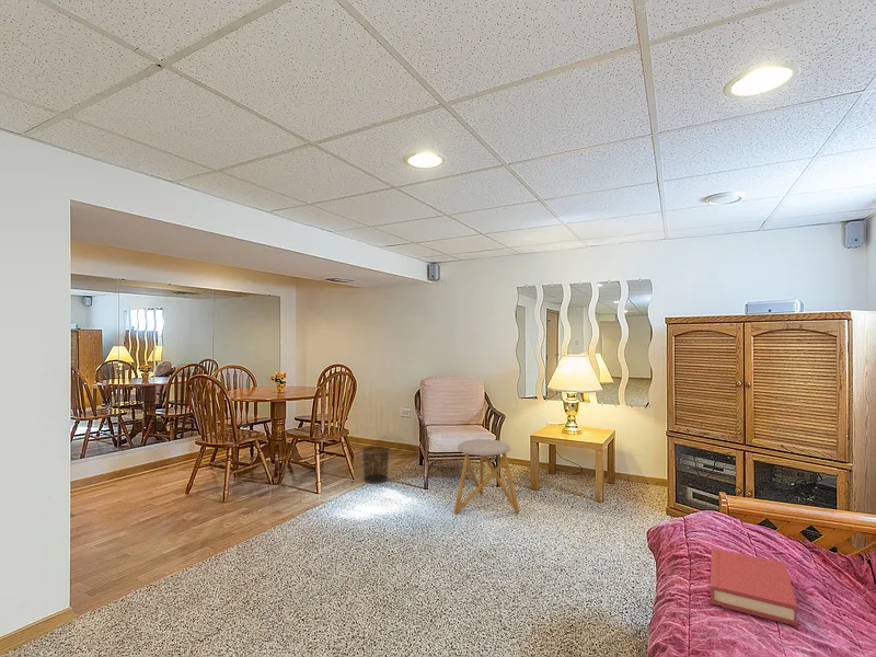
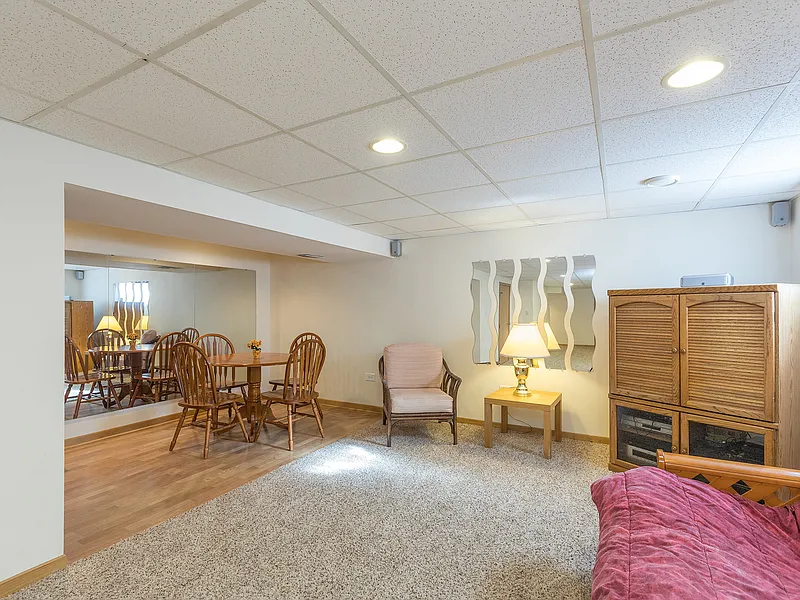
- waste bin (376, 464)
- stool (488, 475)
- hardback book (749, 581)
